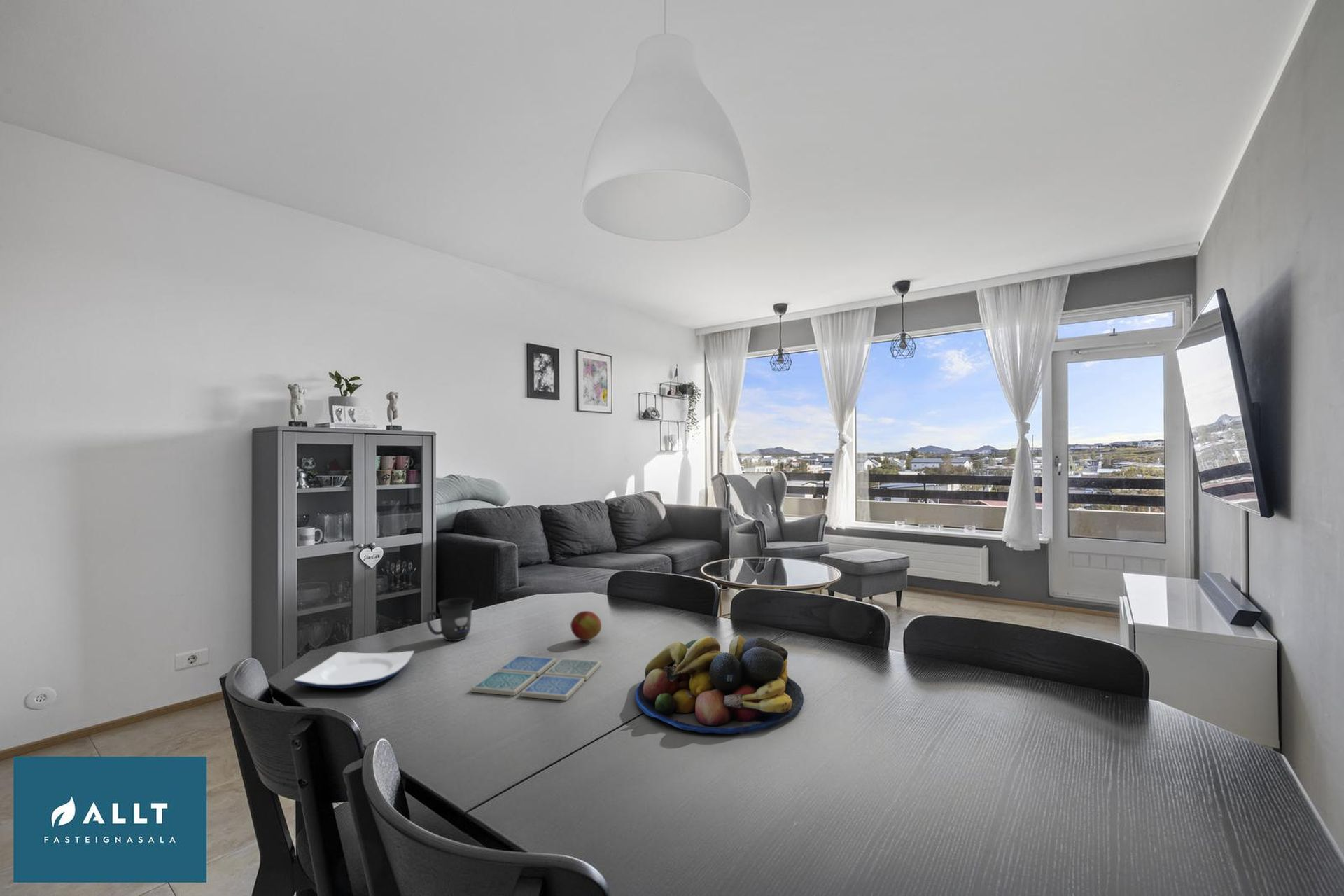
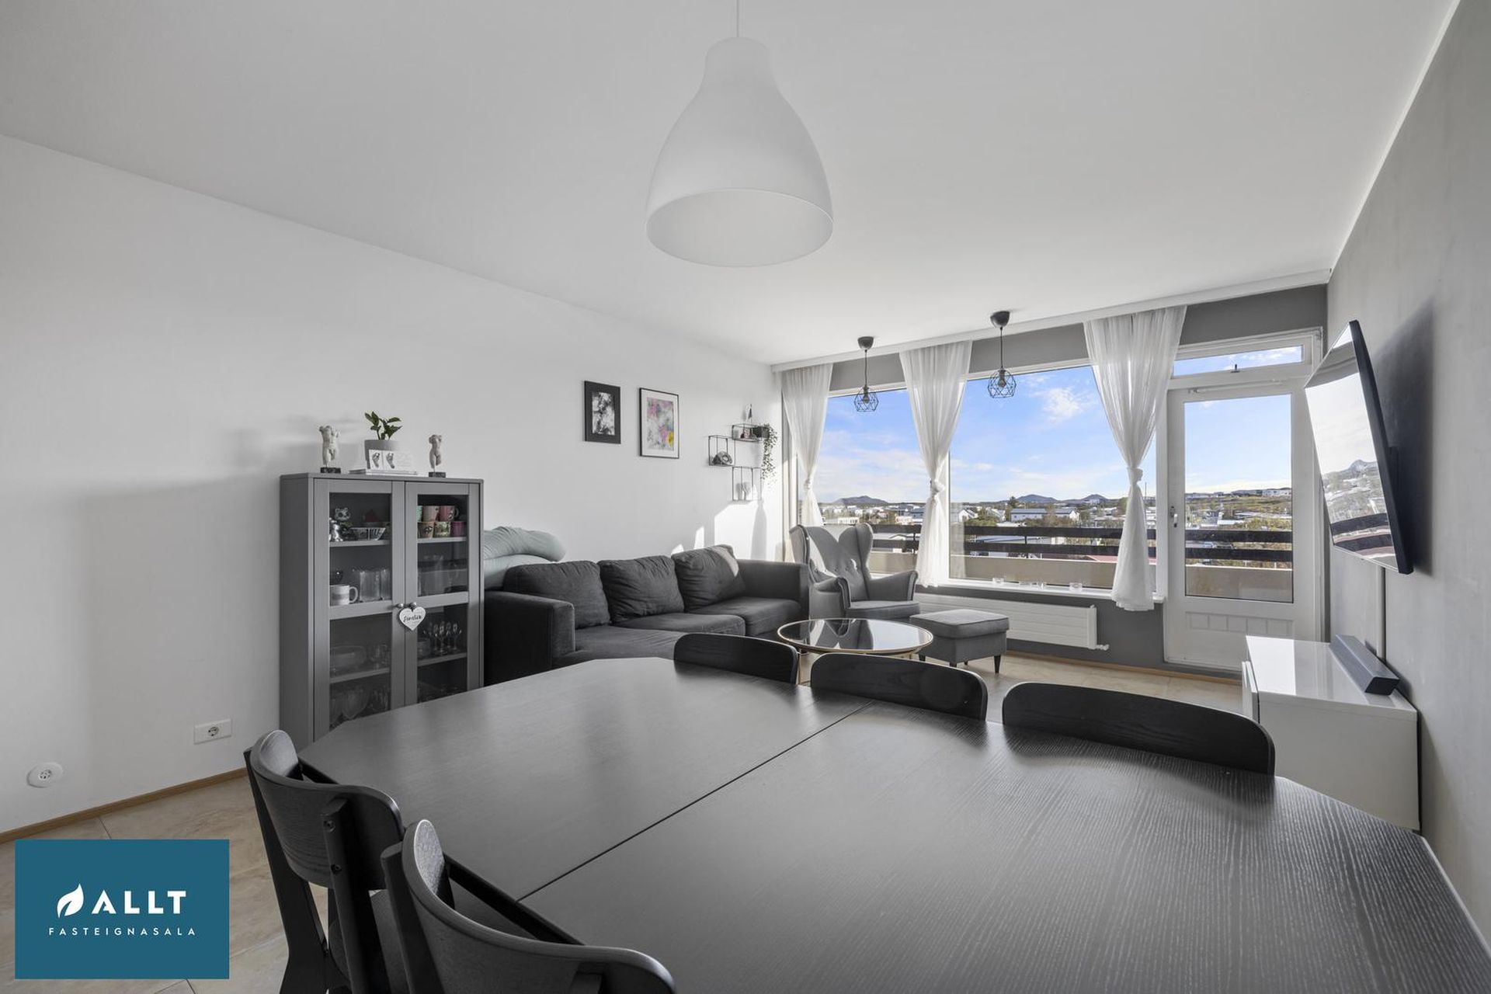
- drink coaster (539, 676)
- fruit bowl (717, 665)
- apple (586, 626)
- mug (449, 621)
- plate (358, 670)
